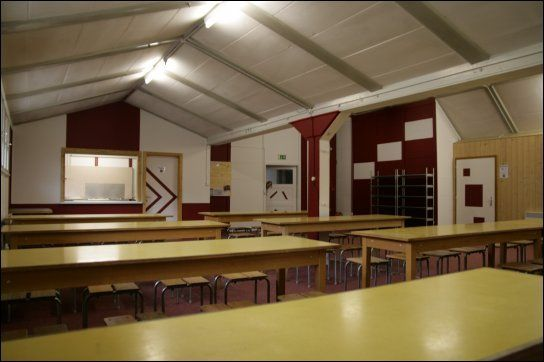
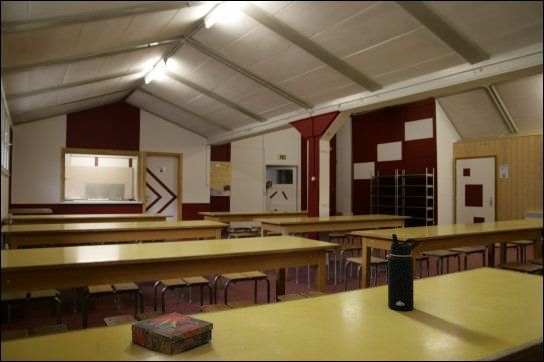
+ water bottle (403, 270)
+ book (172, 332)
